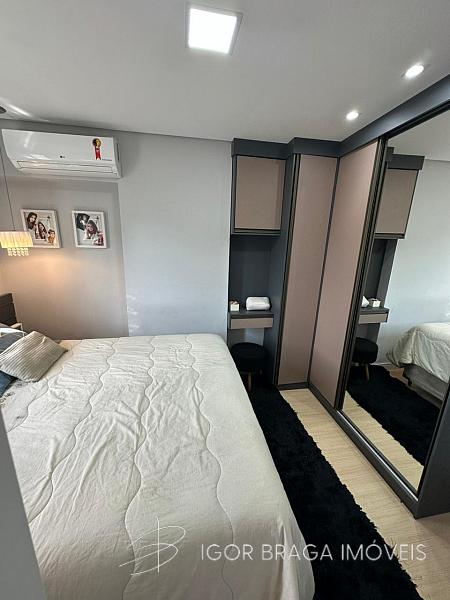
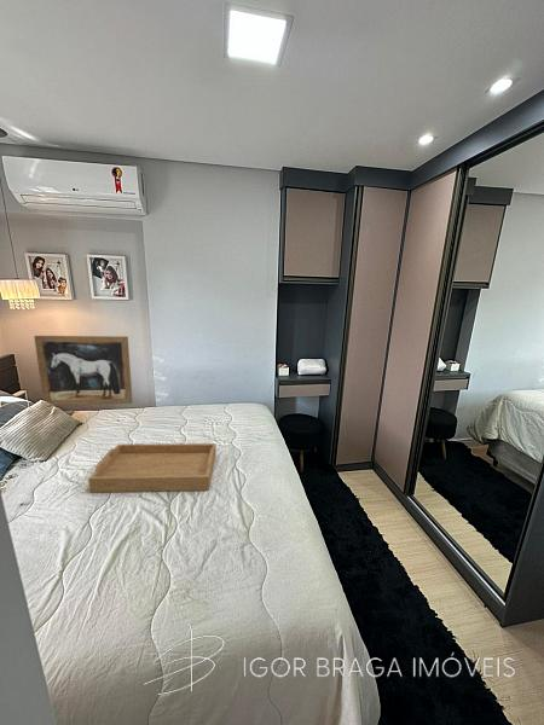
+ wall art (86, 371)
+ serving tray (160, 463)
